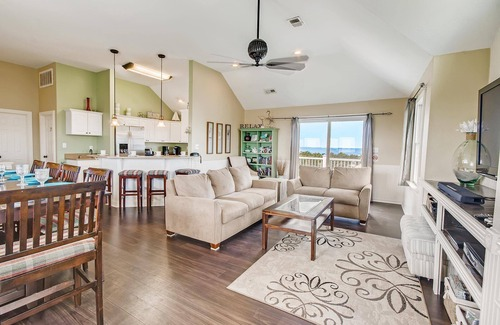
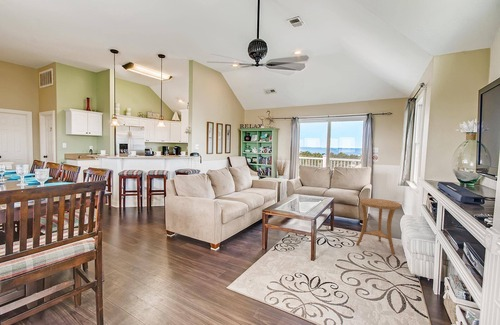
+ side table (378, 223)
